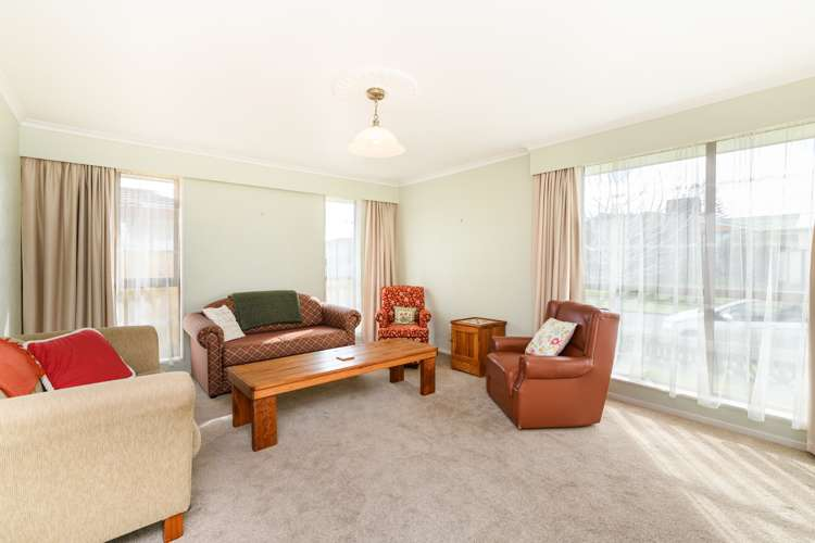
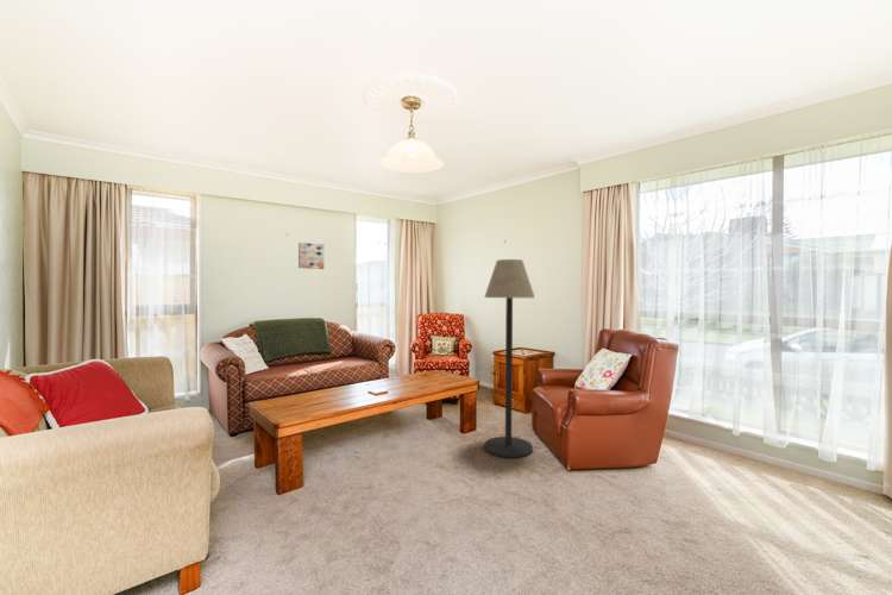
+ floor lamp (508, 353)
+ wall art (310, 256)
